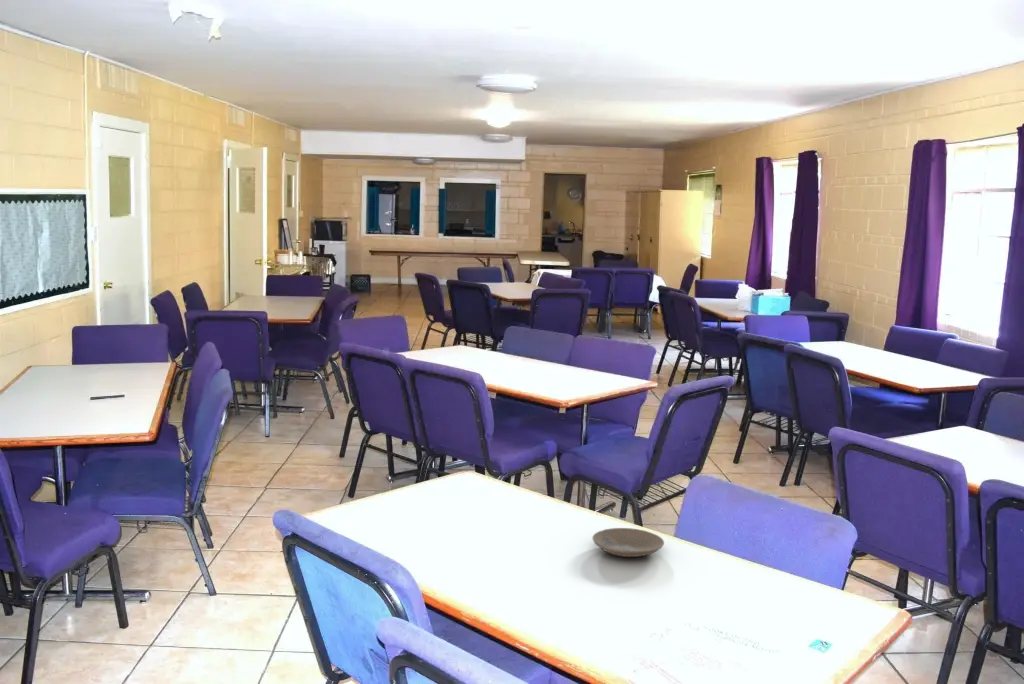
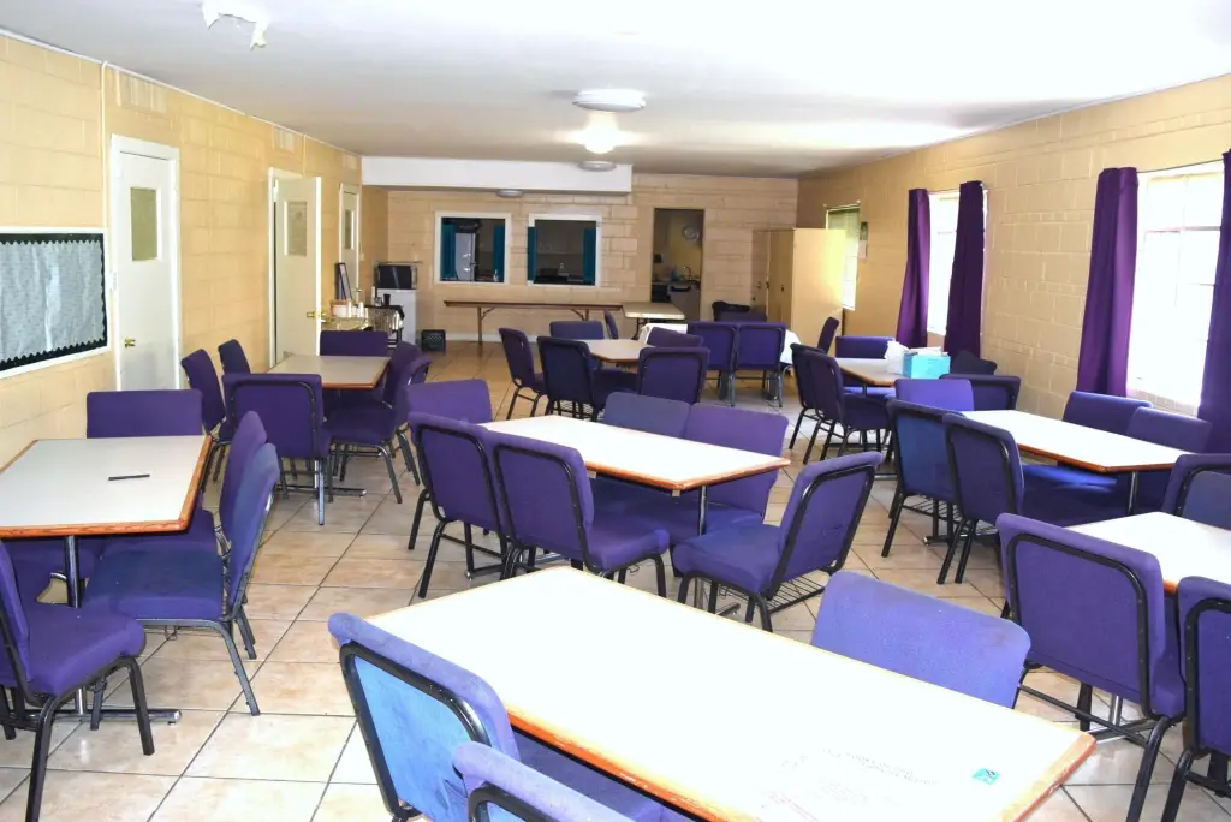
- plate (627, 544)
